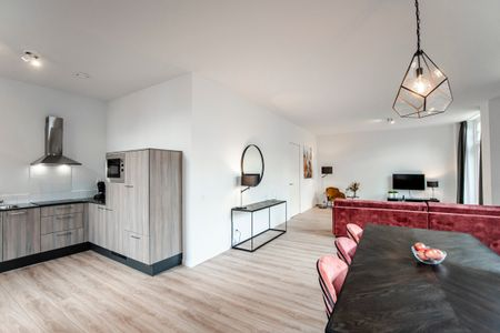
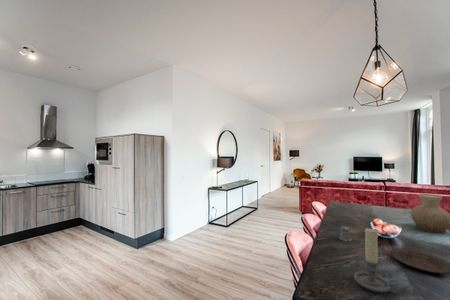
+ plate (420, 261)
+ pepper shaker (346, 232)
+ vase (430, 212)
+ candle holder (375, 258)
